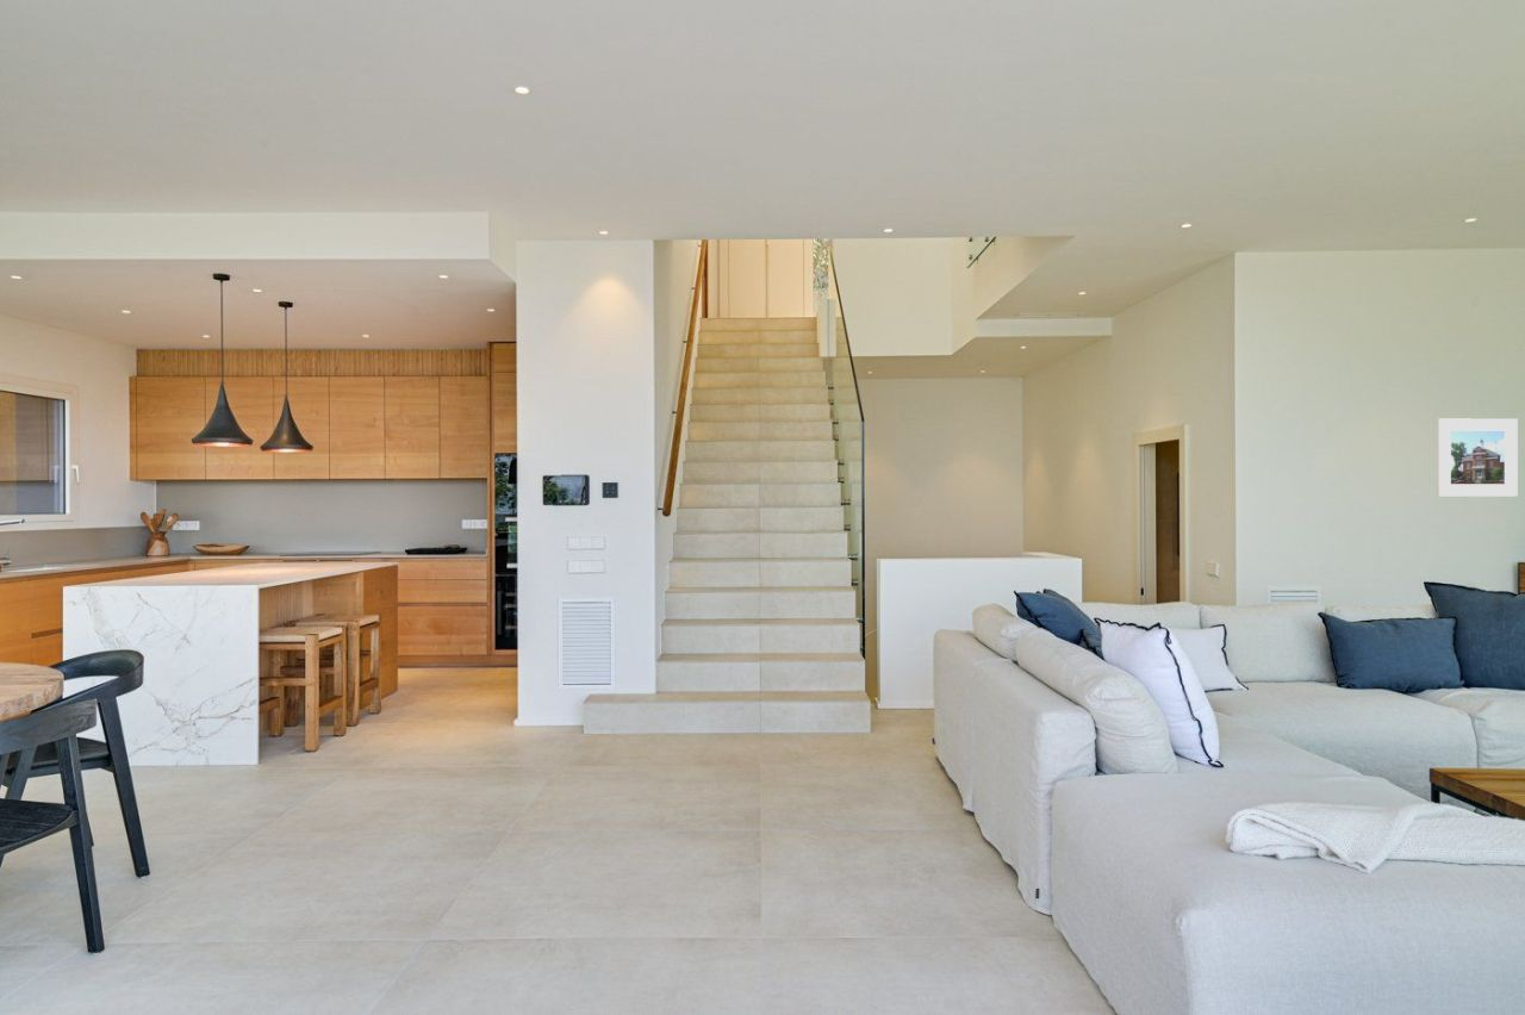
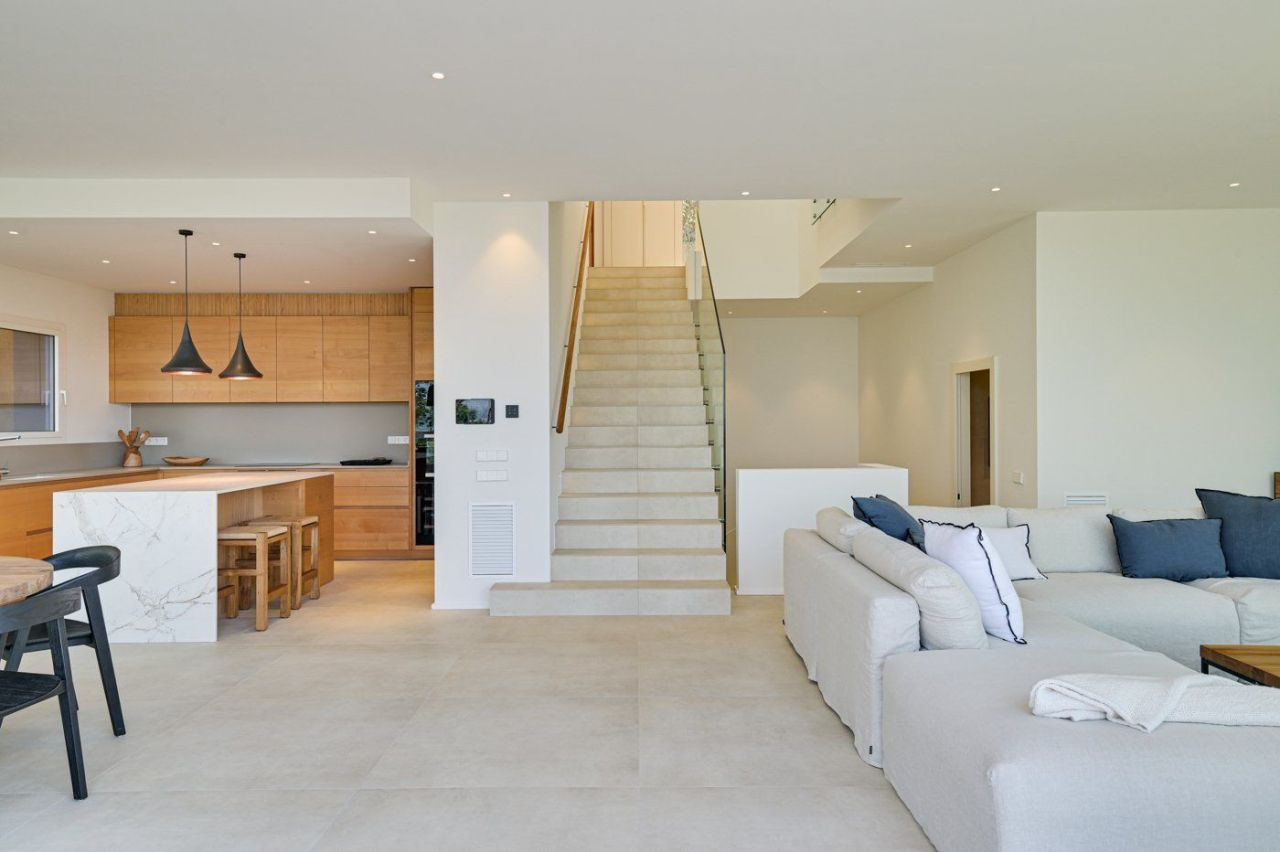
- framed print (1476, 457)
